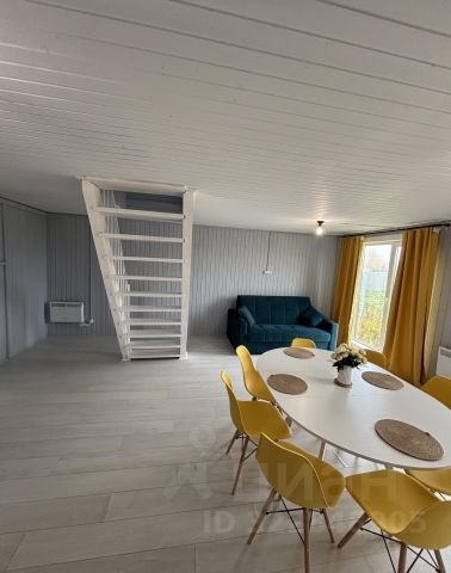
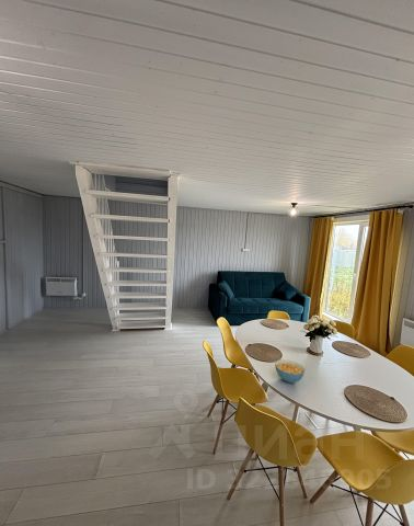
+ cereal bowl (289, 373)
